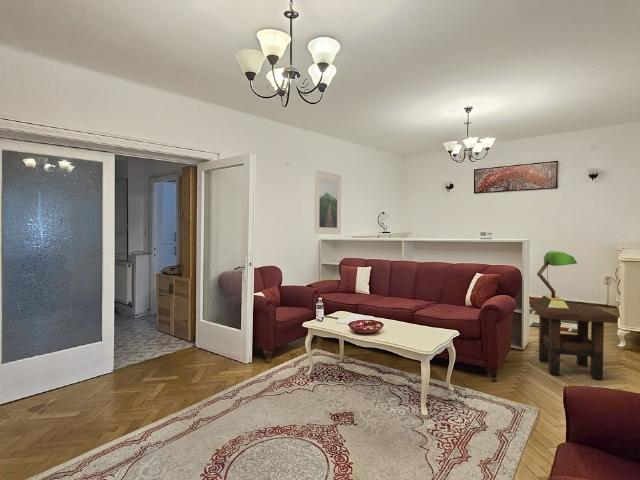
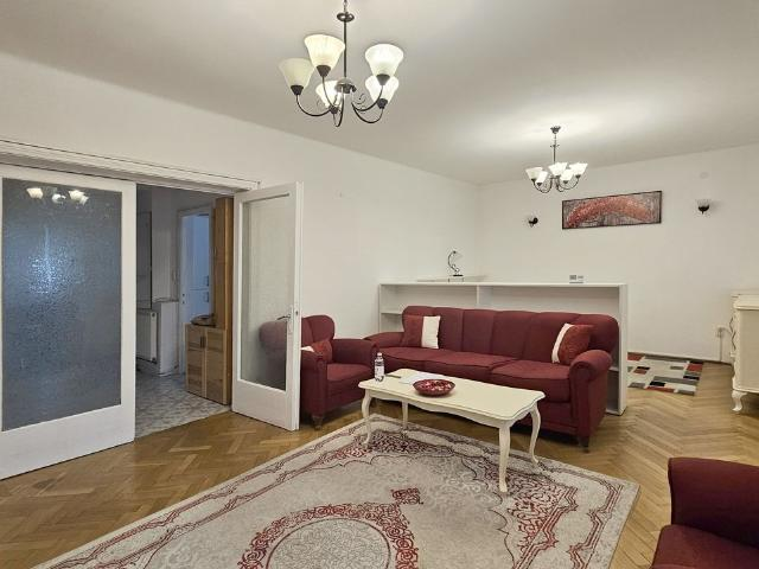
- side table (569, 338)
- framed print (328, 203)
- table lamp (548, 281)
